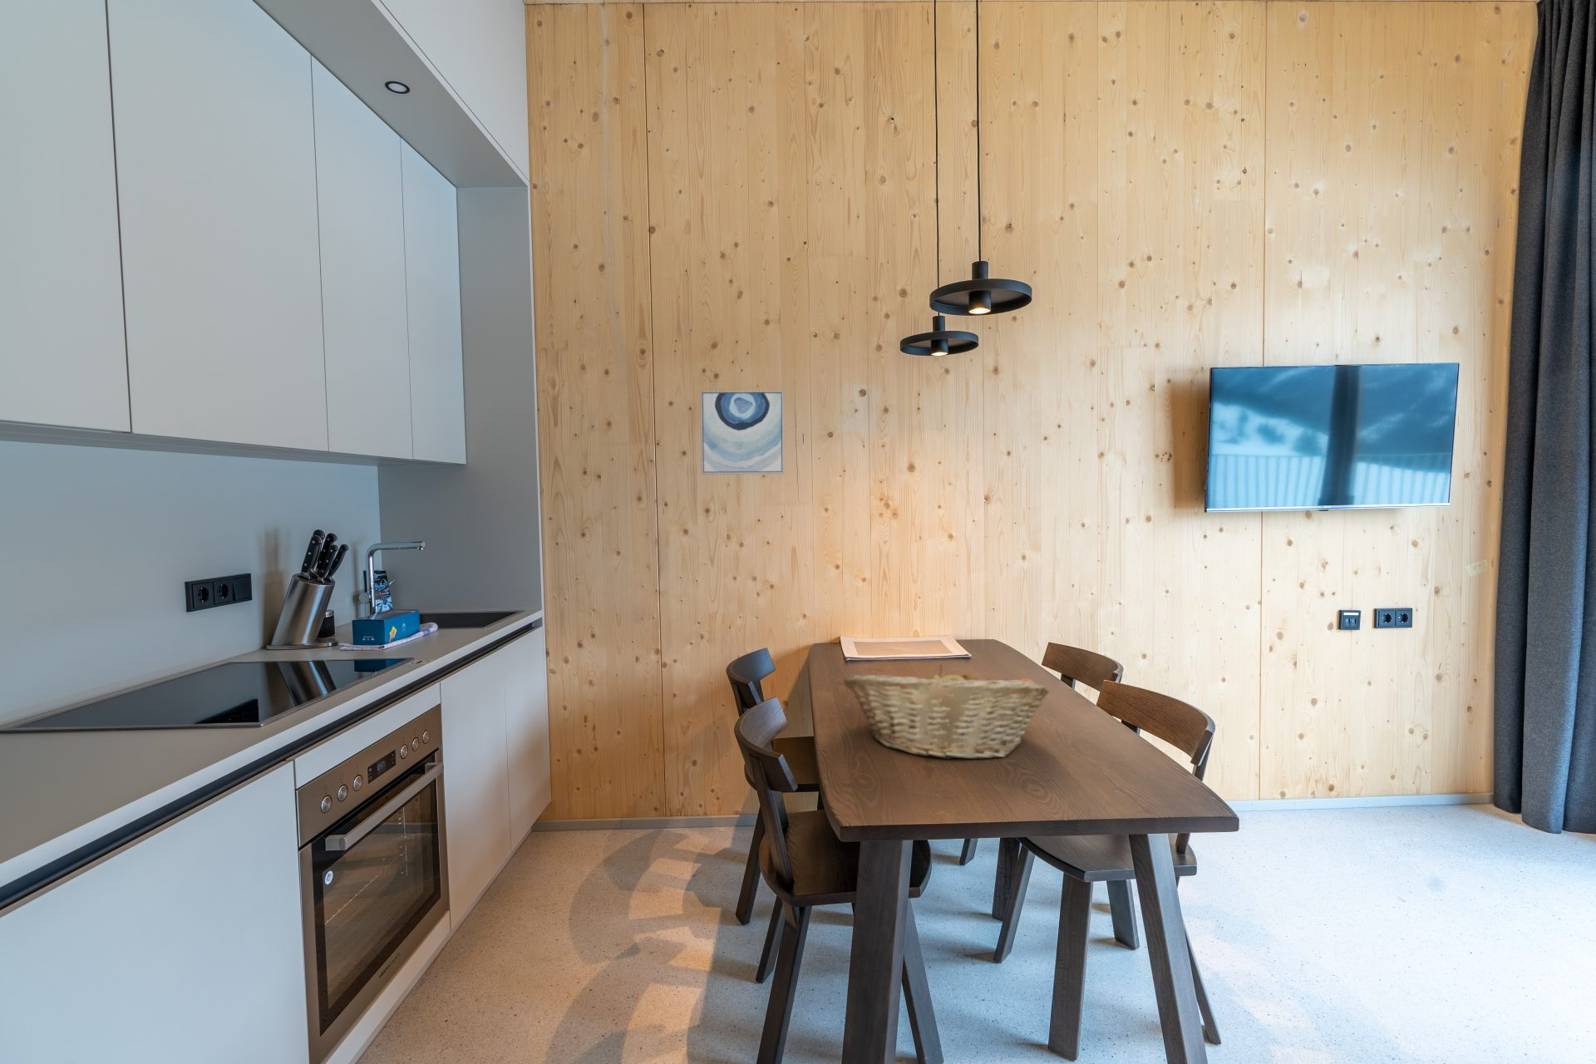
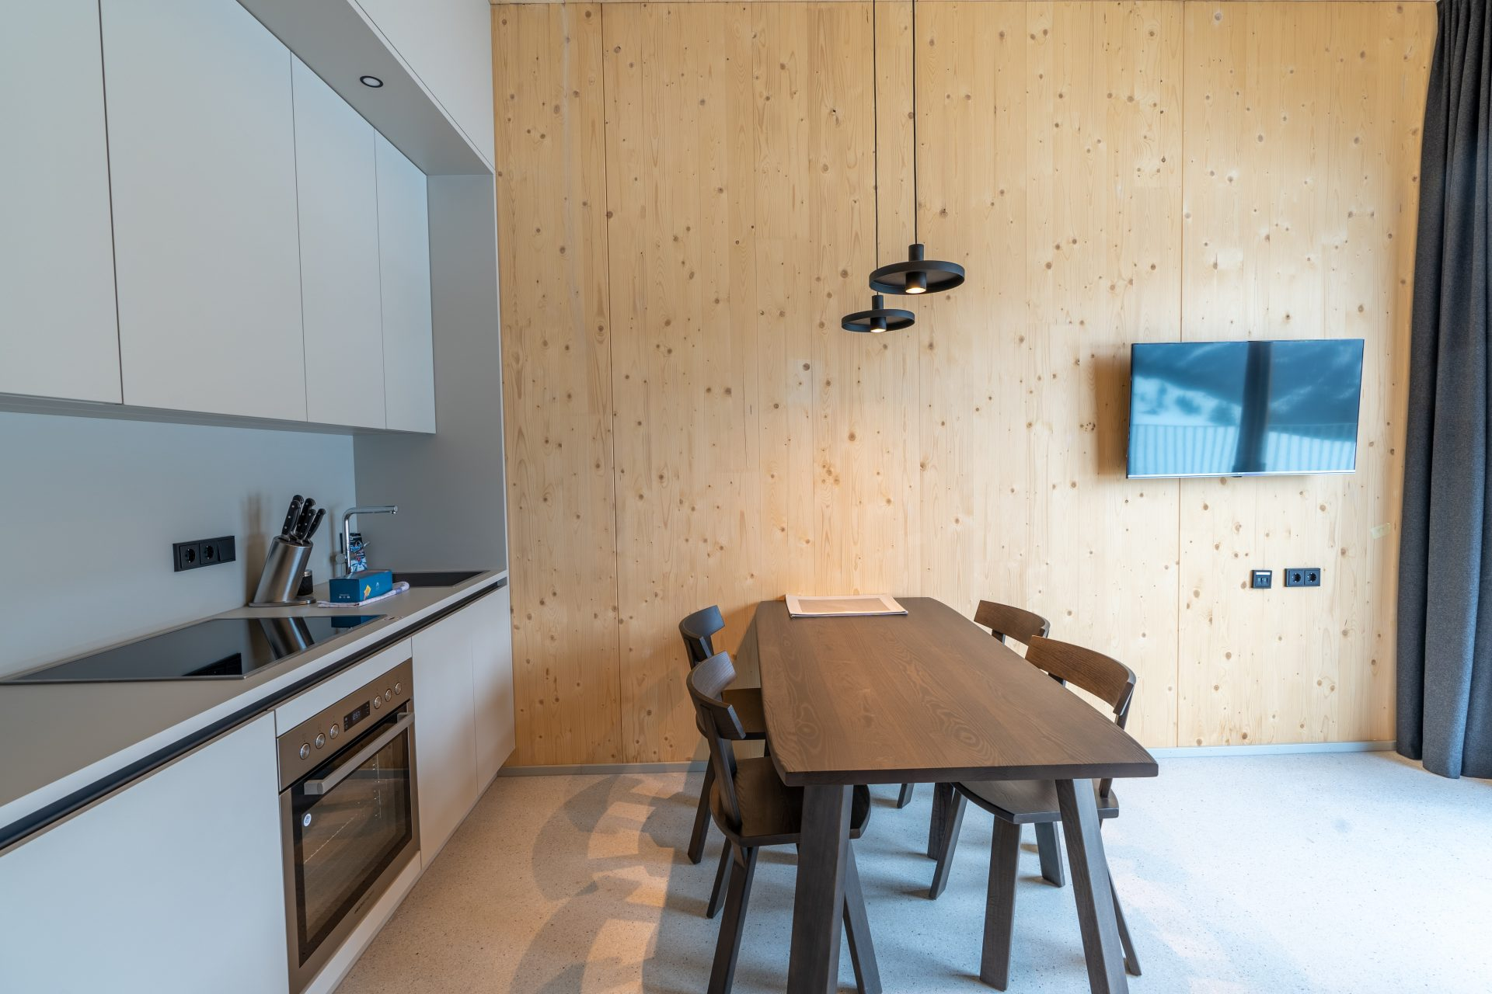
- fruit basket (943, 702)
- wall art (742, 432)
